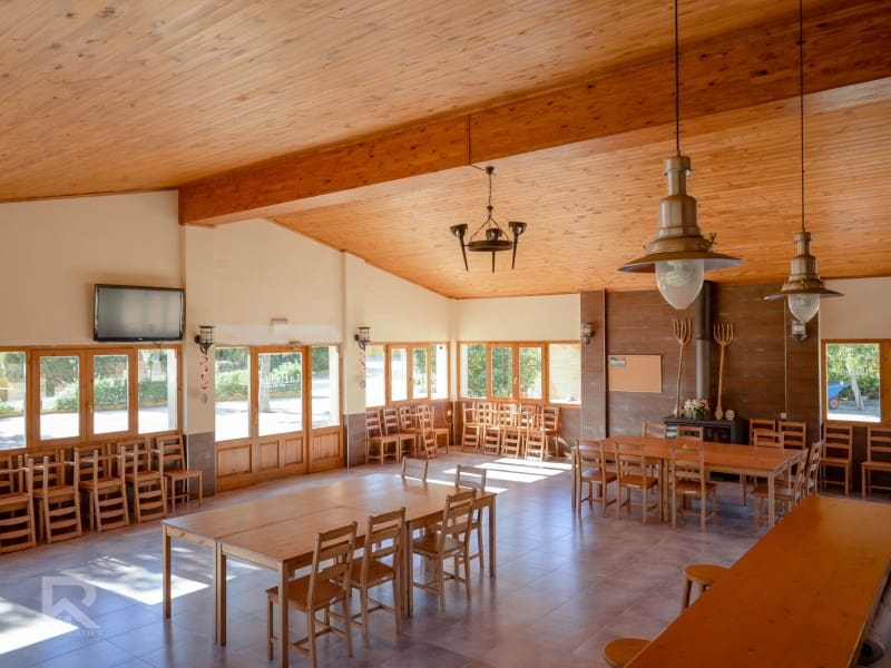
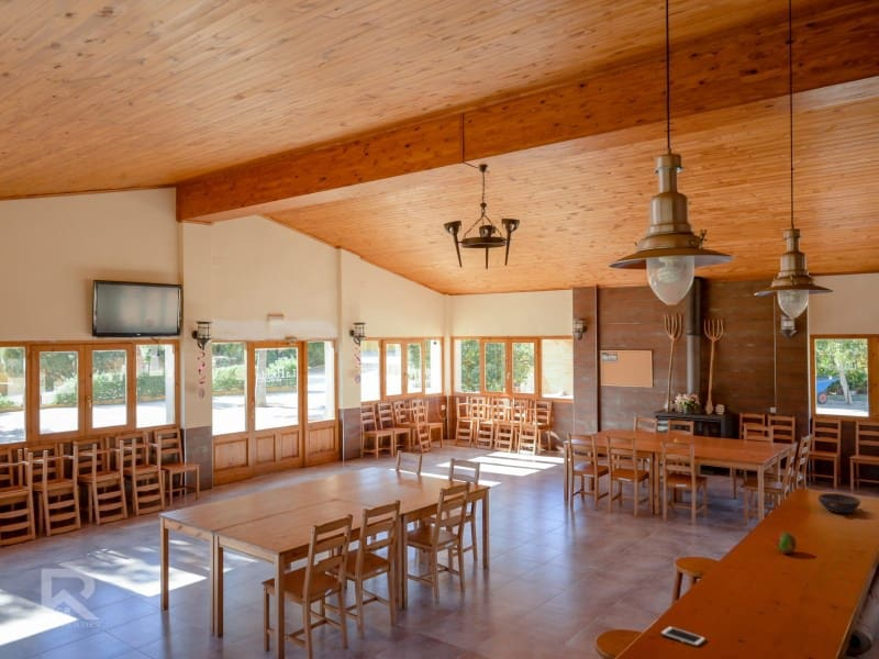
+ cell phone (682, 636)
+ bowl (838, 504)
+ fruit (786, 543)
